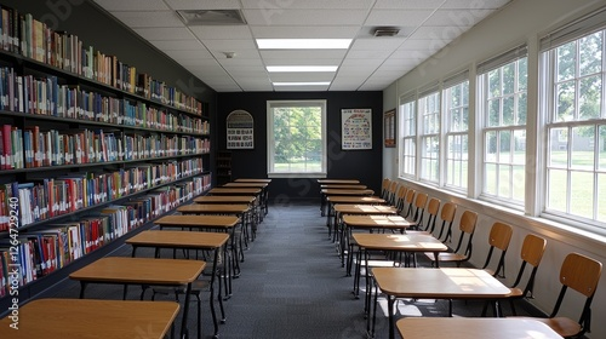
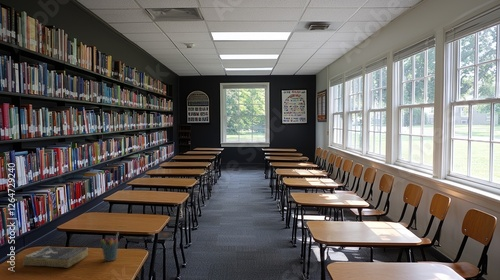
+ book (56, 256)
+ pen holder (110, 246)
